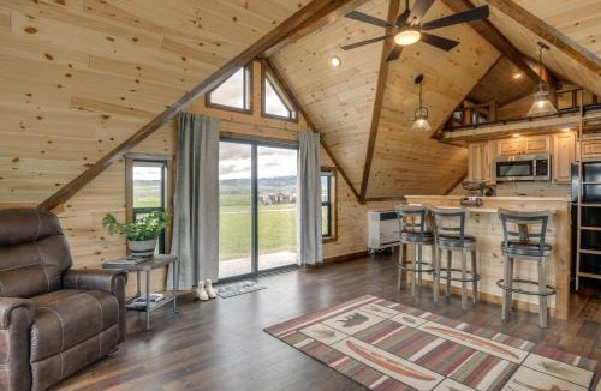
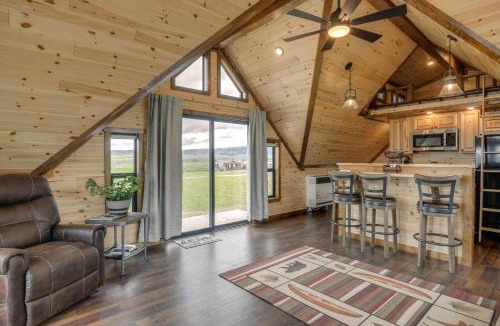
- boots (206, 289)
